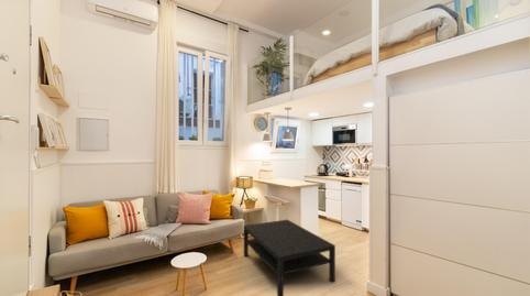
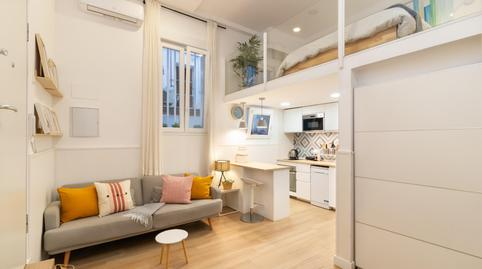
- coffee table (284, 250)
